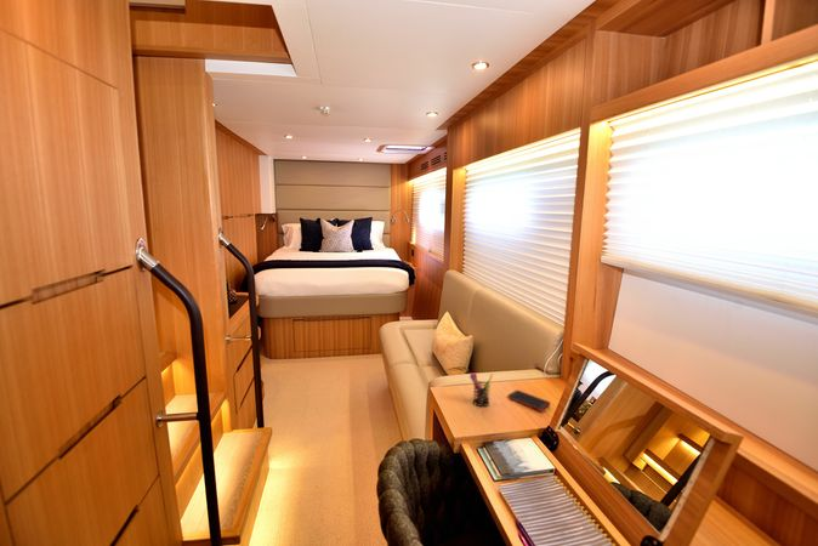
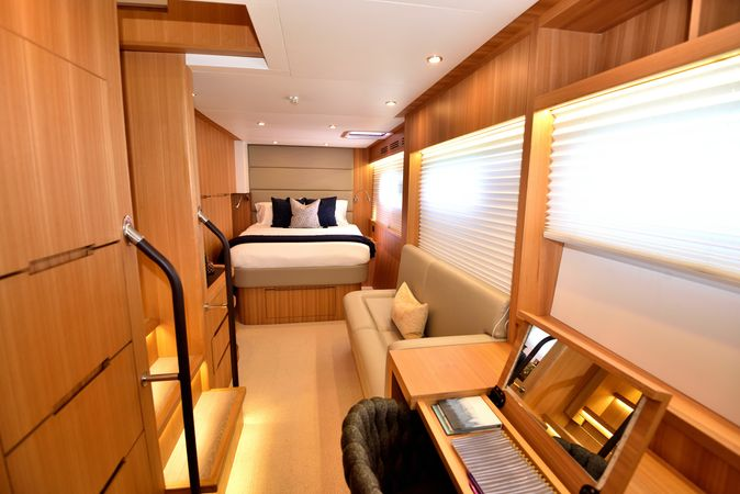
- cell phone (528, 399)
- pen holder (481, 387)
